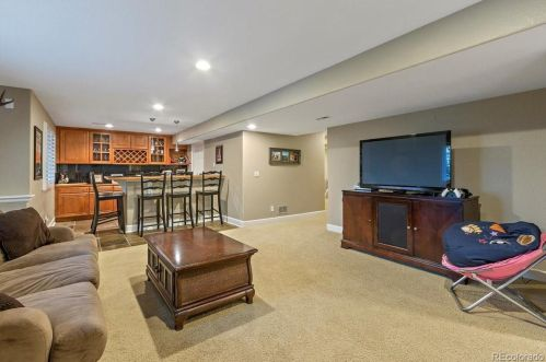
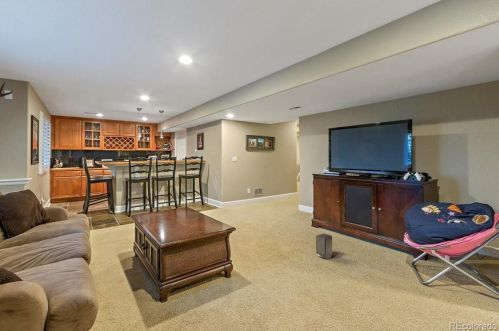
+ speaker (324, 246)
